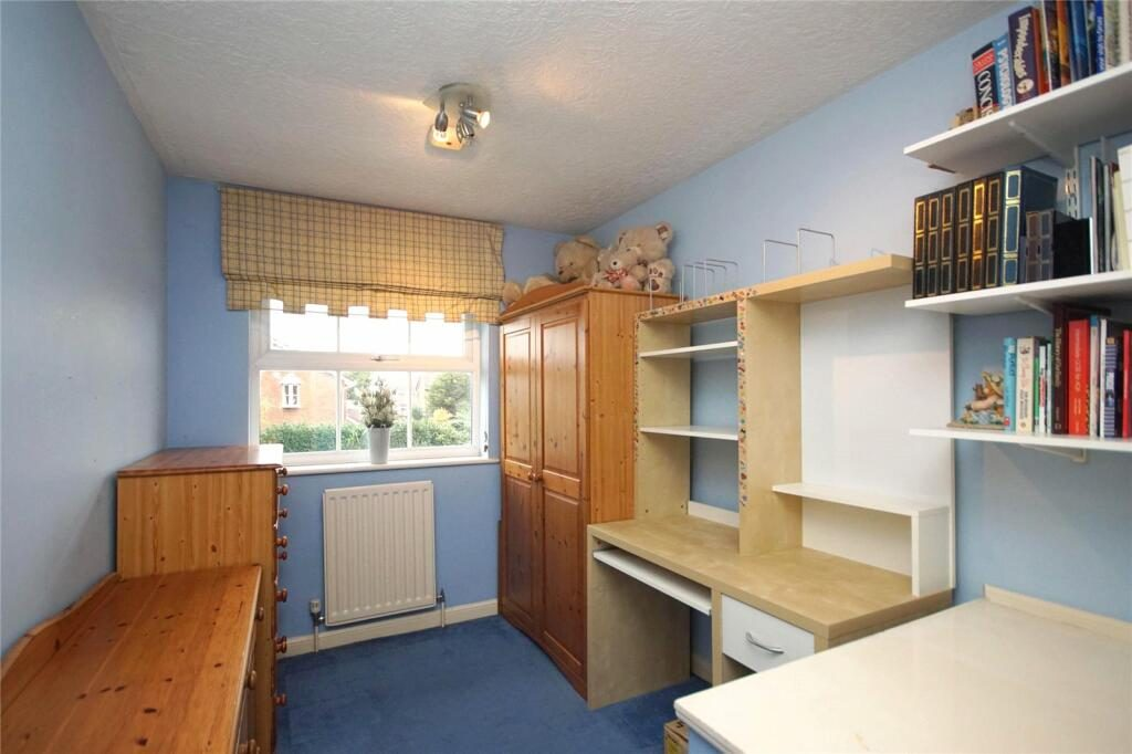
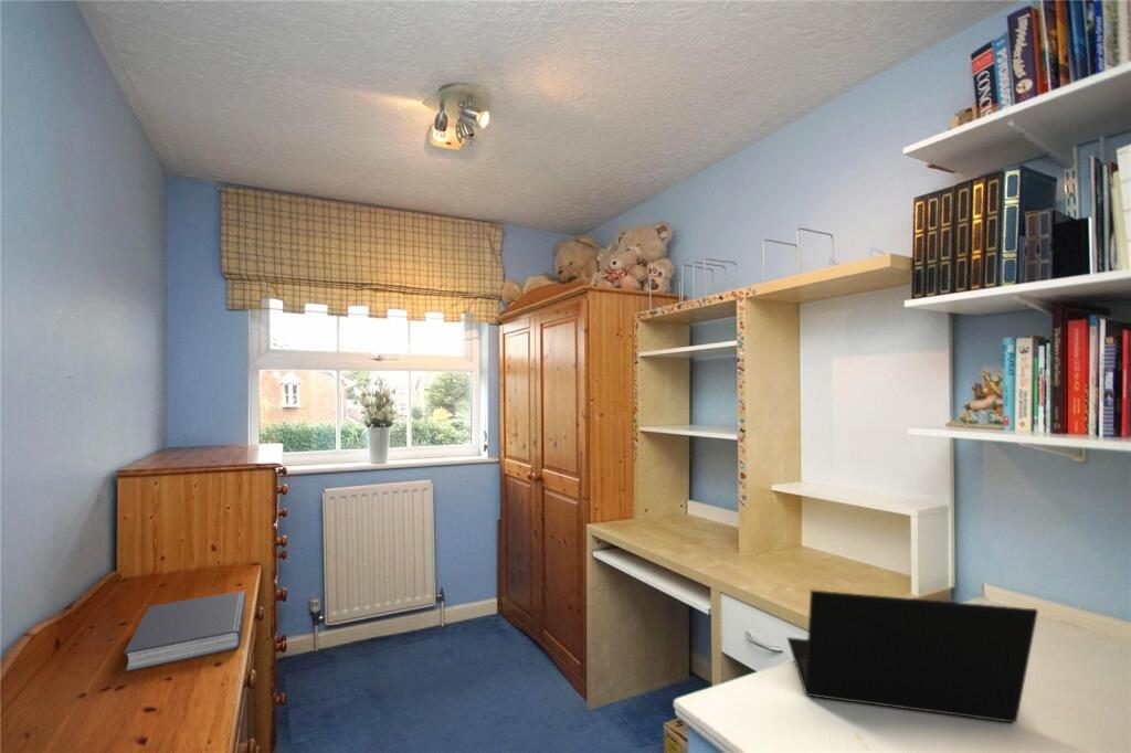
+ laptop (890, 628)
+ book (192, 626)
